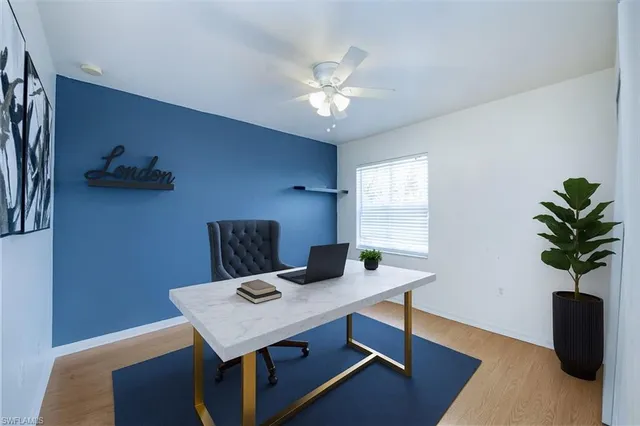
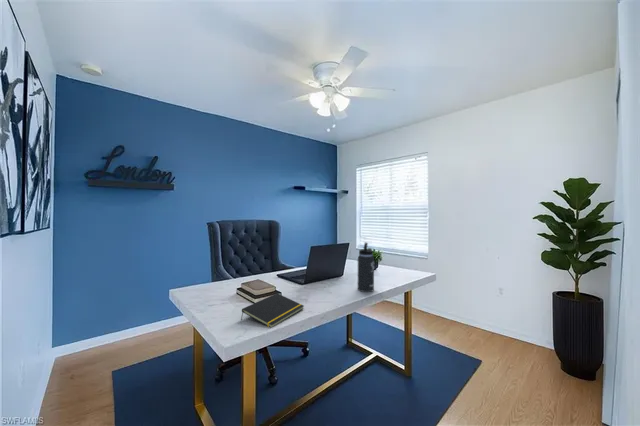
+ thermos bottle (366, 265)
+ notepad (274, 308)
